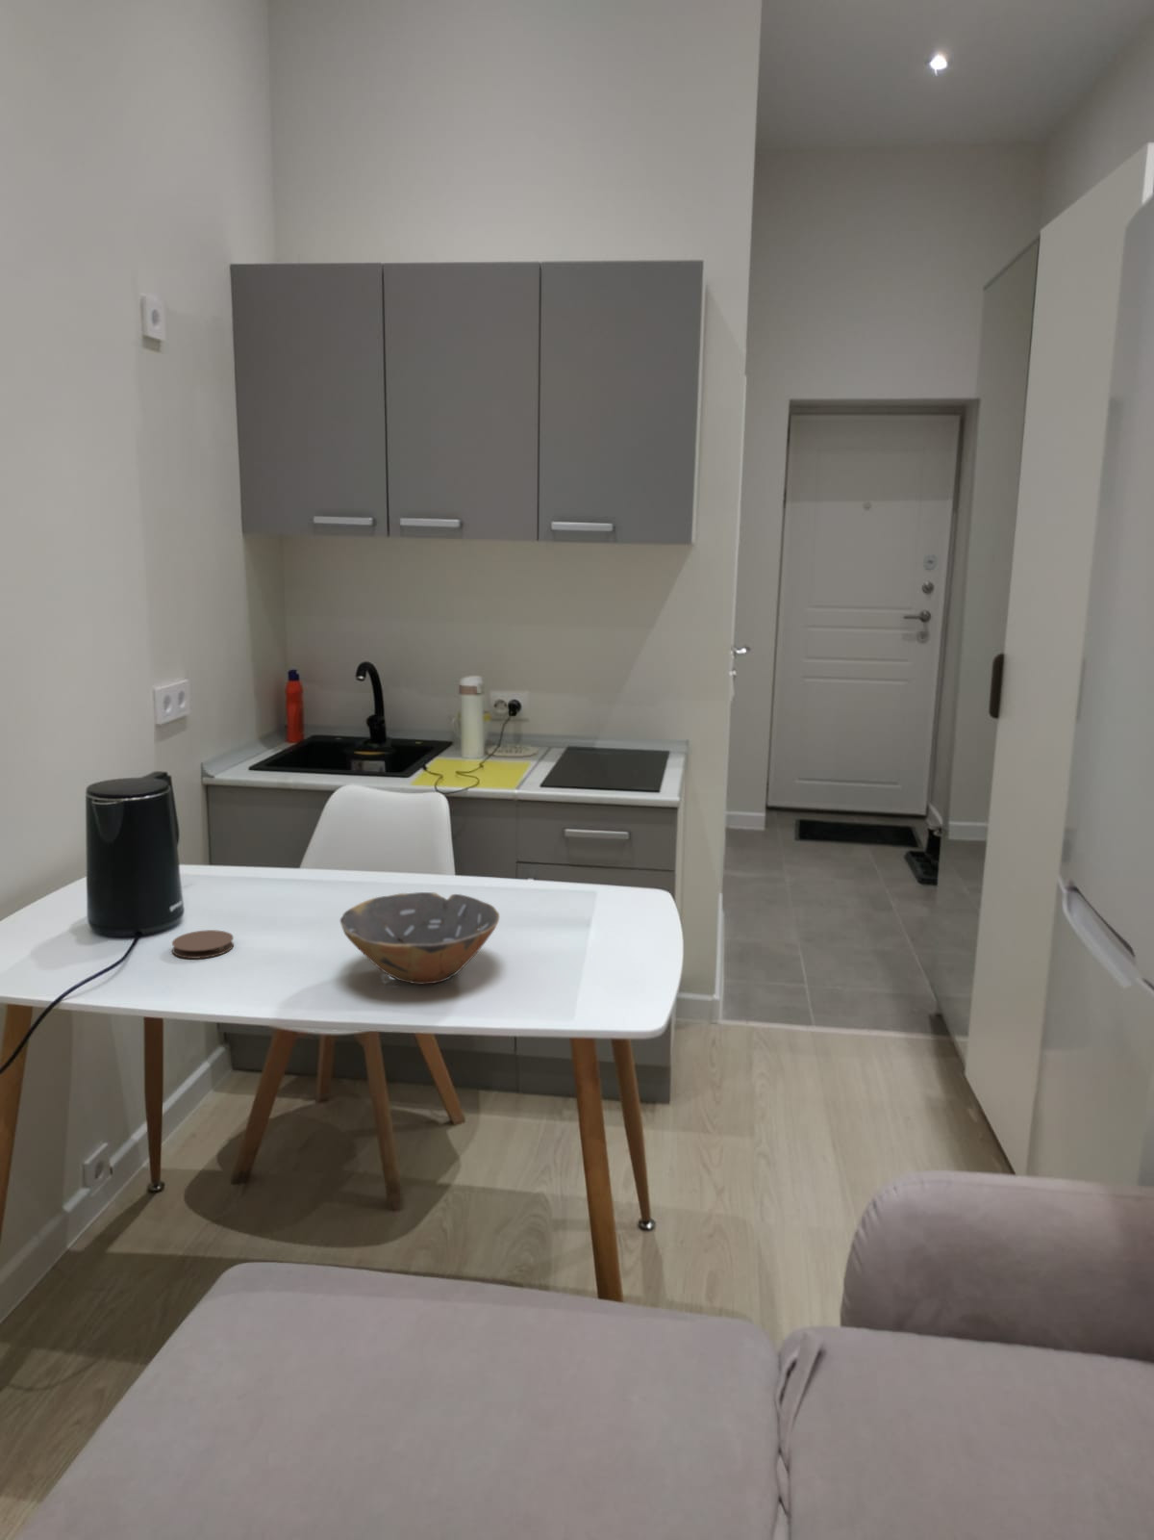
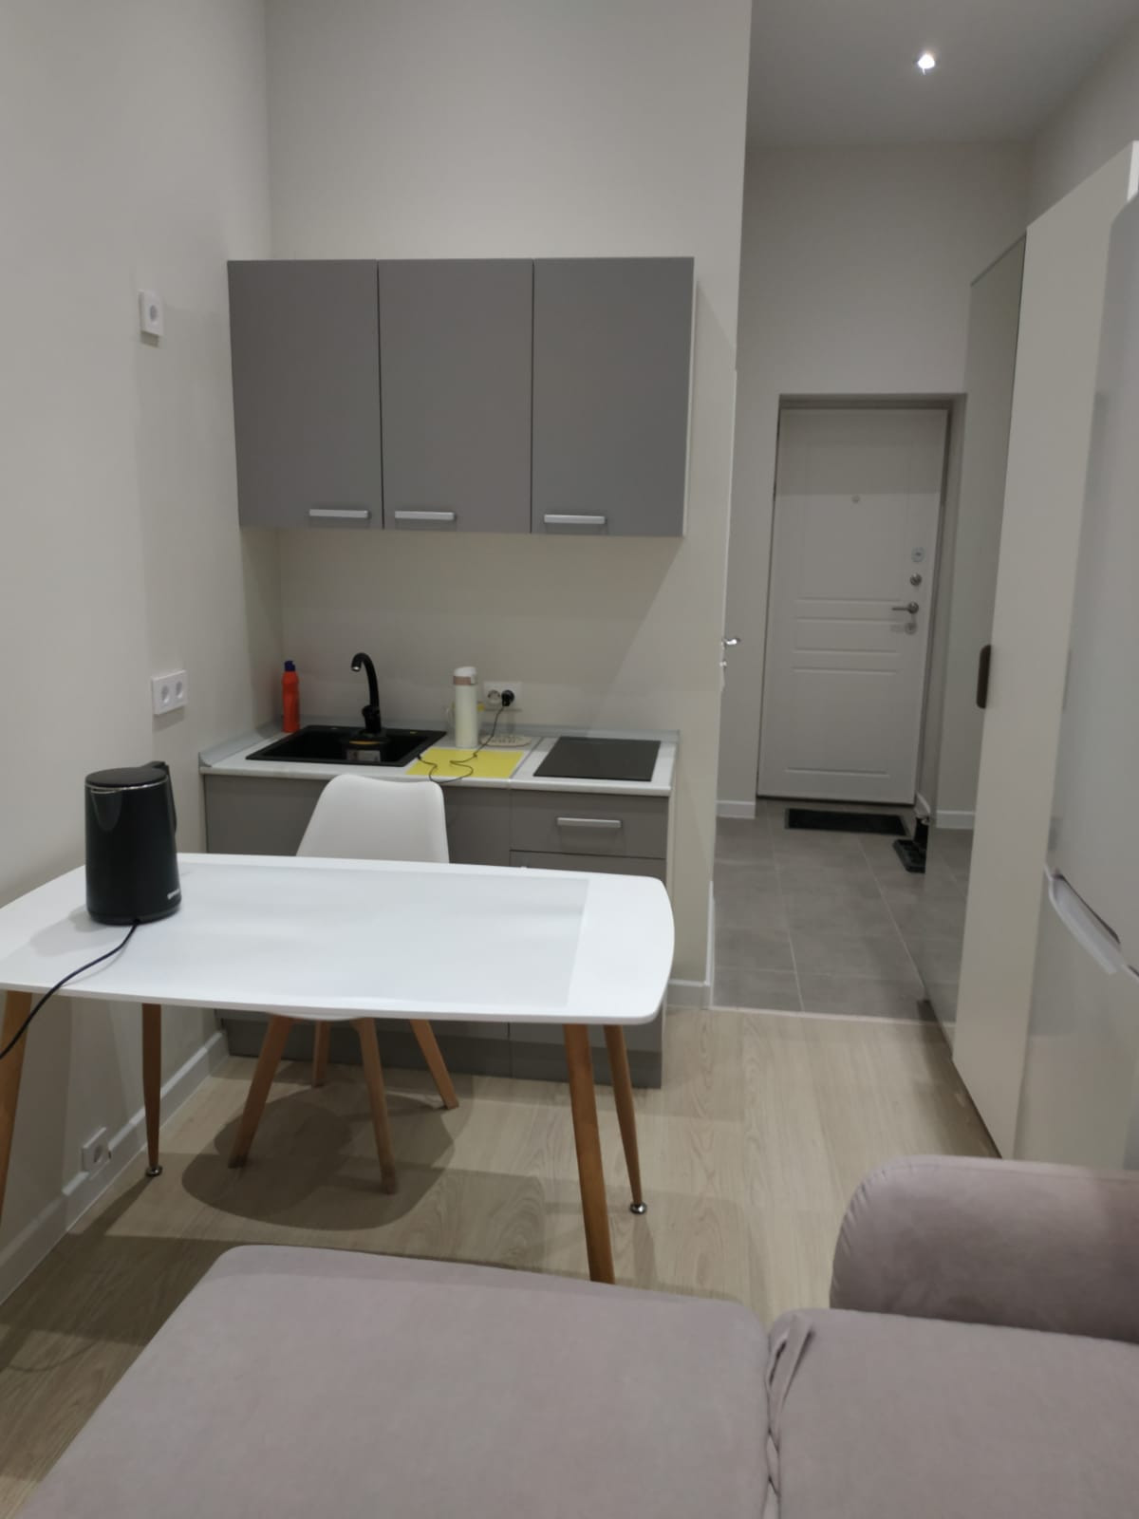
- coaster (202, 943)
- bowl (421, 945)
